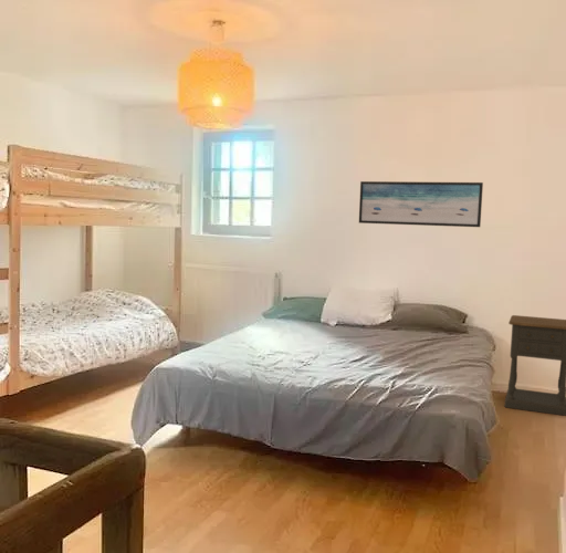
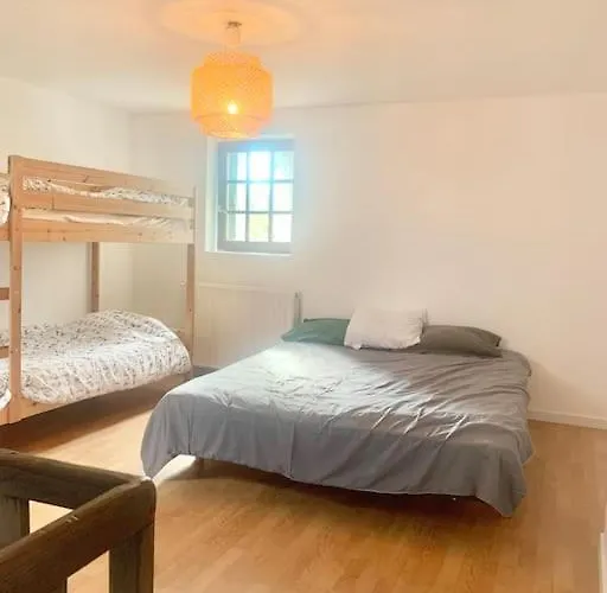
- wall art (418, 204)
- nightstand (538, 357)
